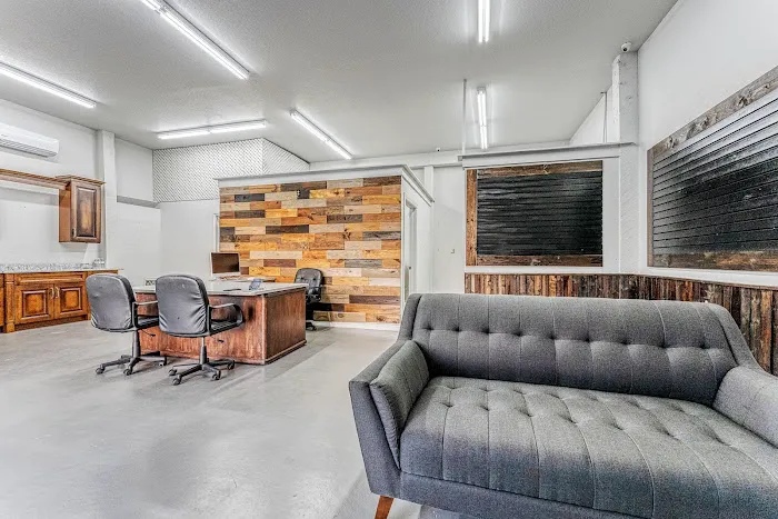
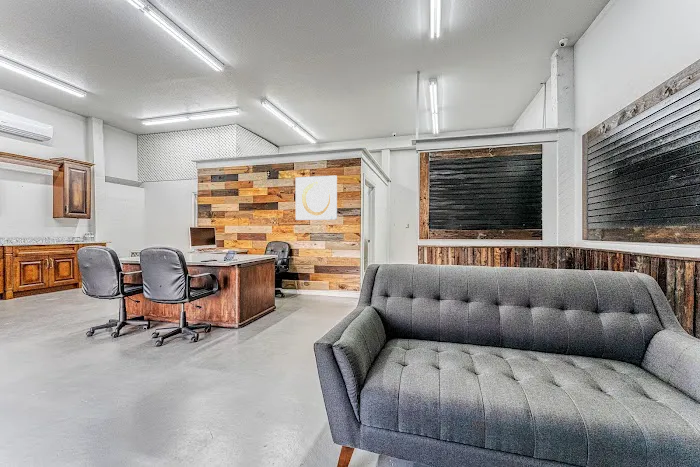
+ wall art (316, 198)
